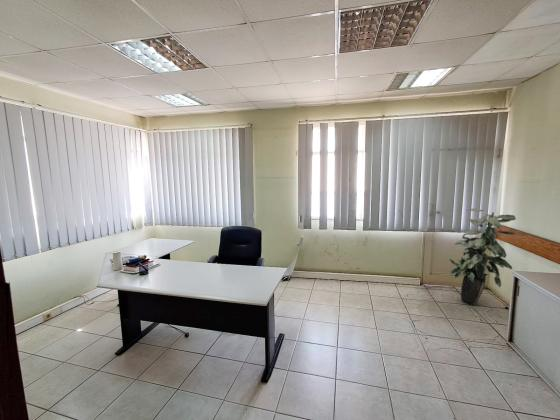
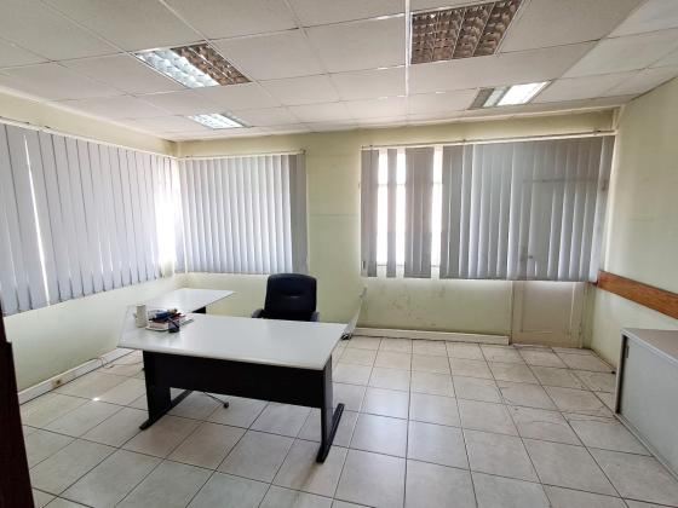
- indoor plant (478, 256)
